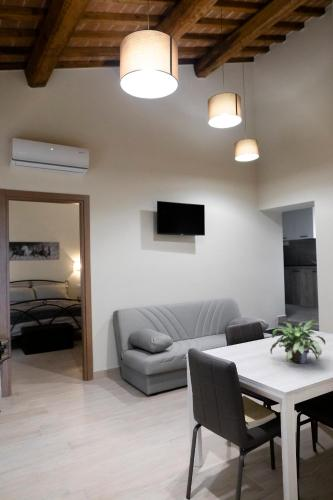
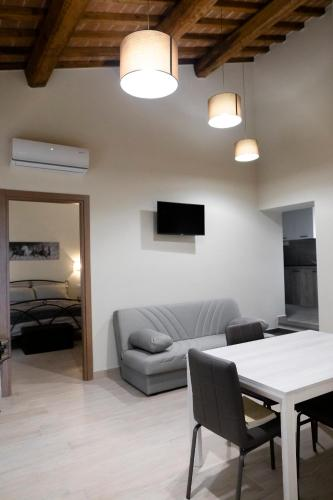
- potted plant (300, 340)
